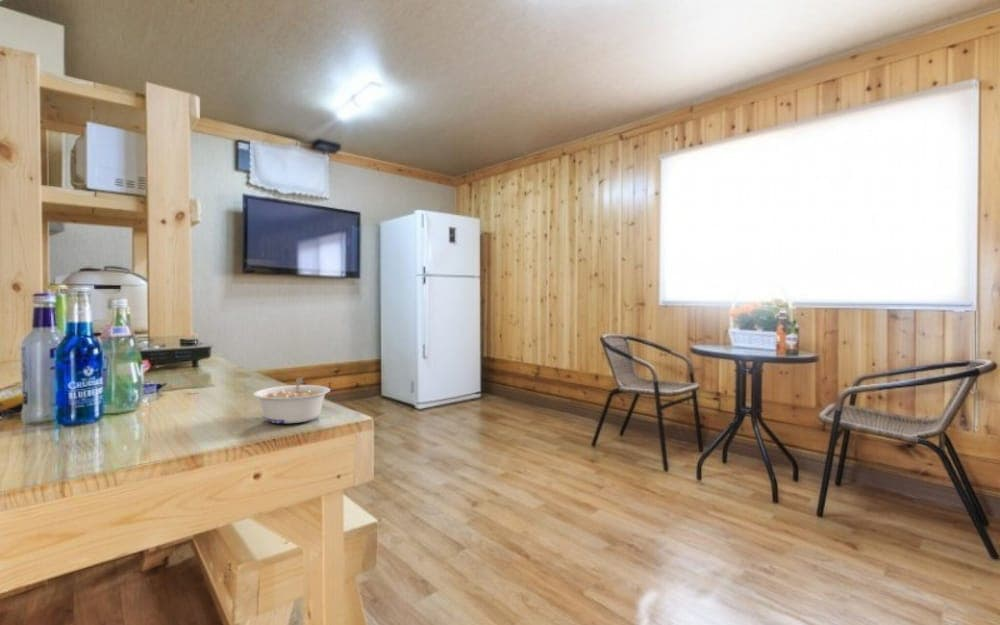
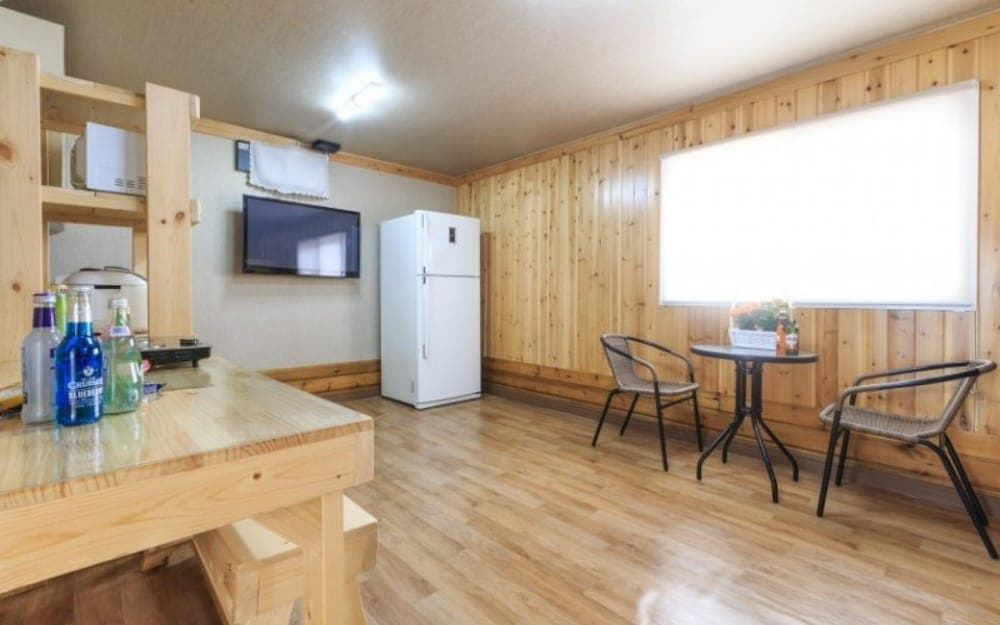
- legume (291, 401)
